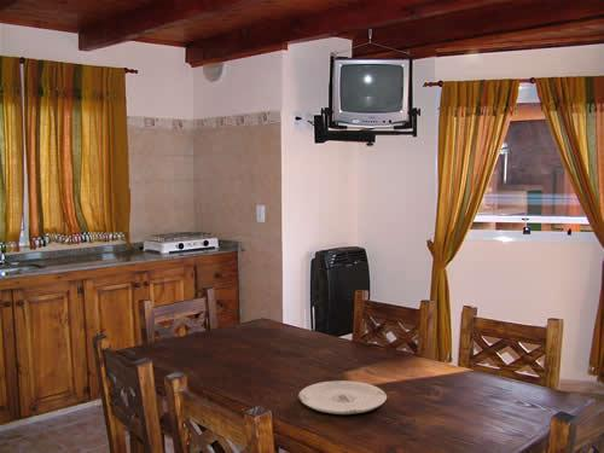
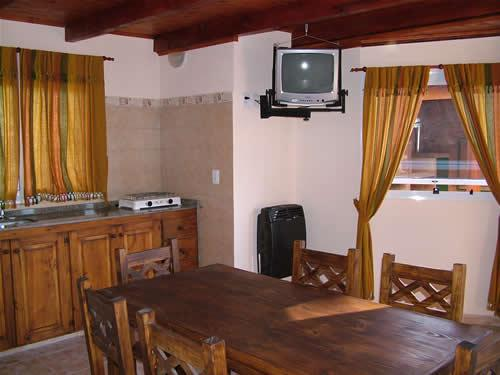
- plate (342, 397)
